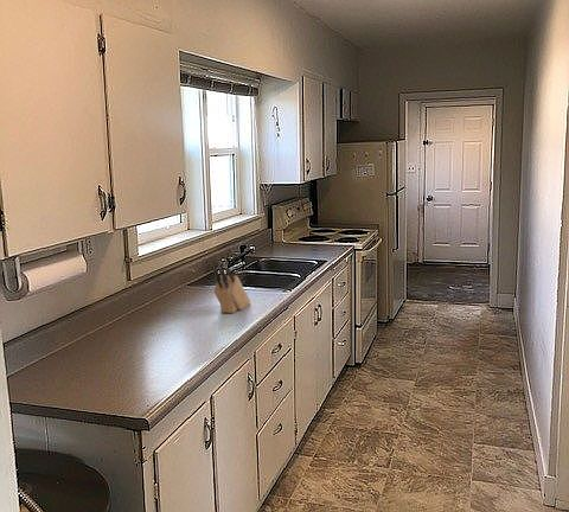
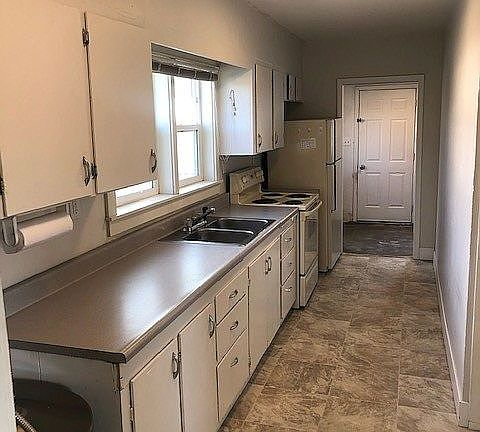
- knife block (230, 286)
